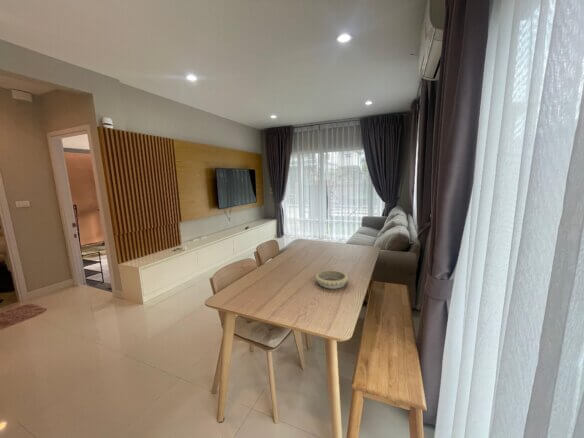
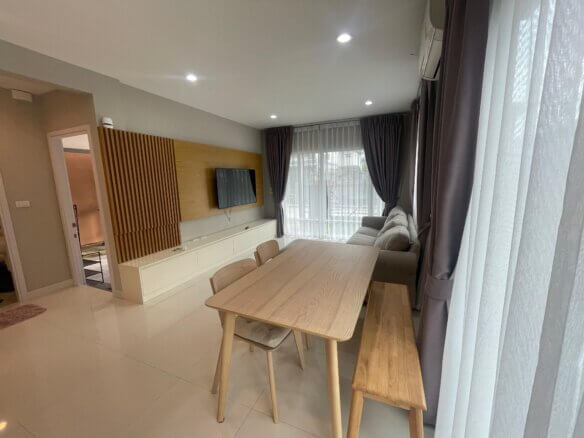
- decorative bowl (331, 278)
